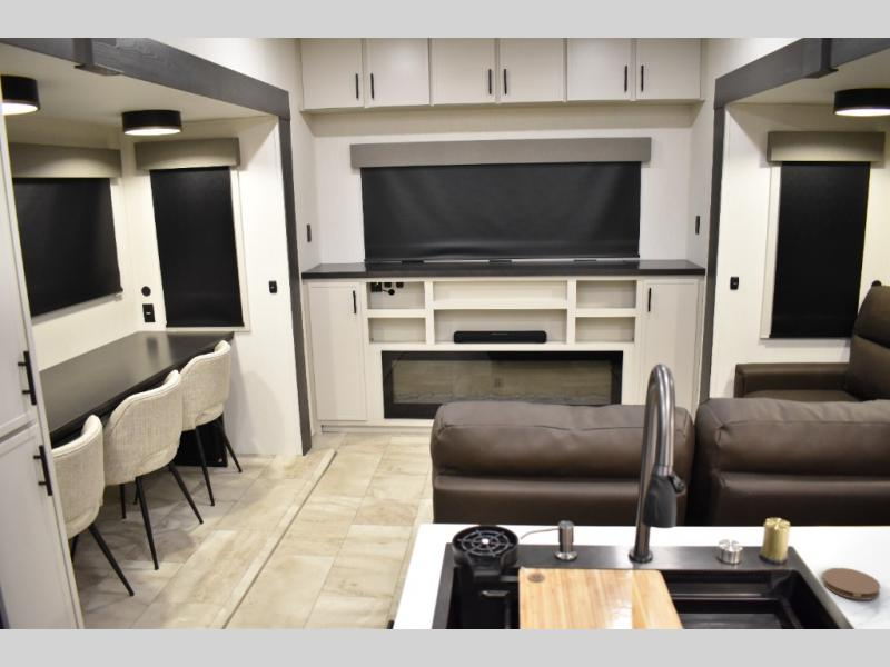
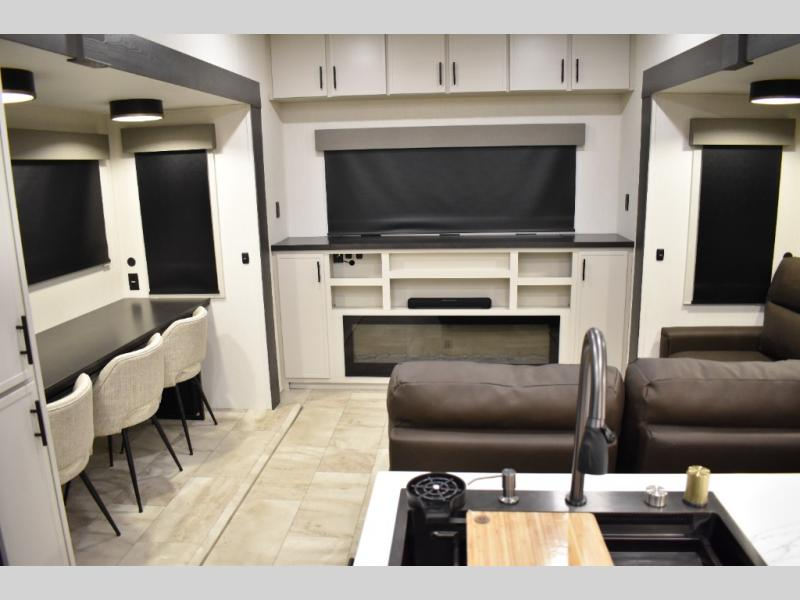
- coaster (850, 583)
